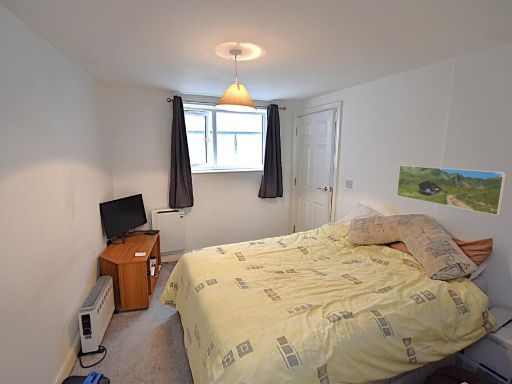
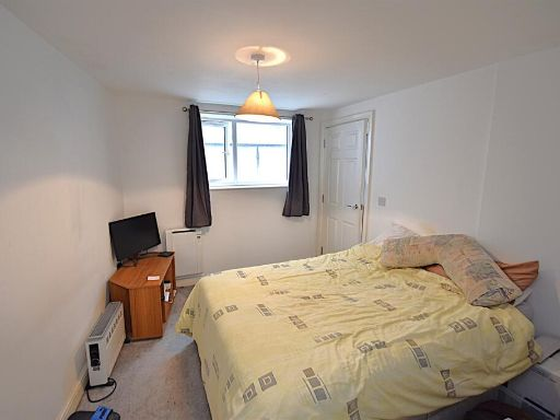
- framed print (441, 186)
